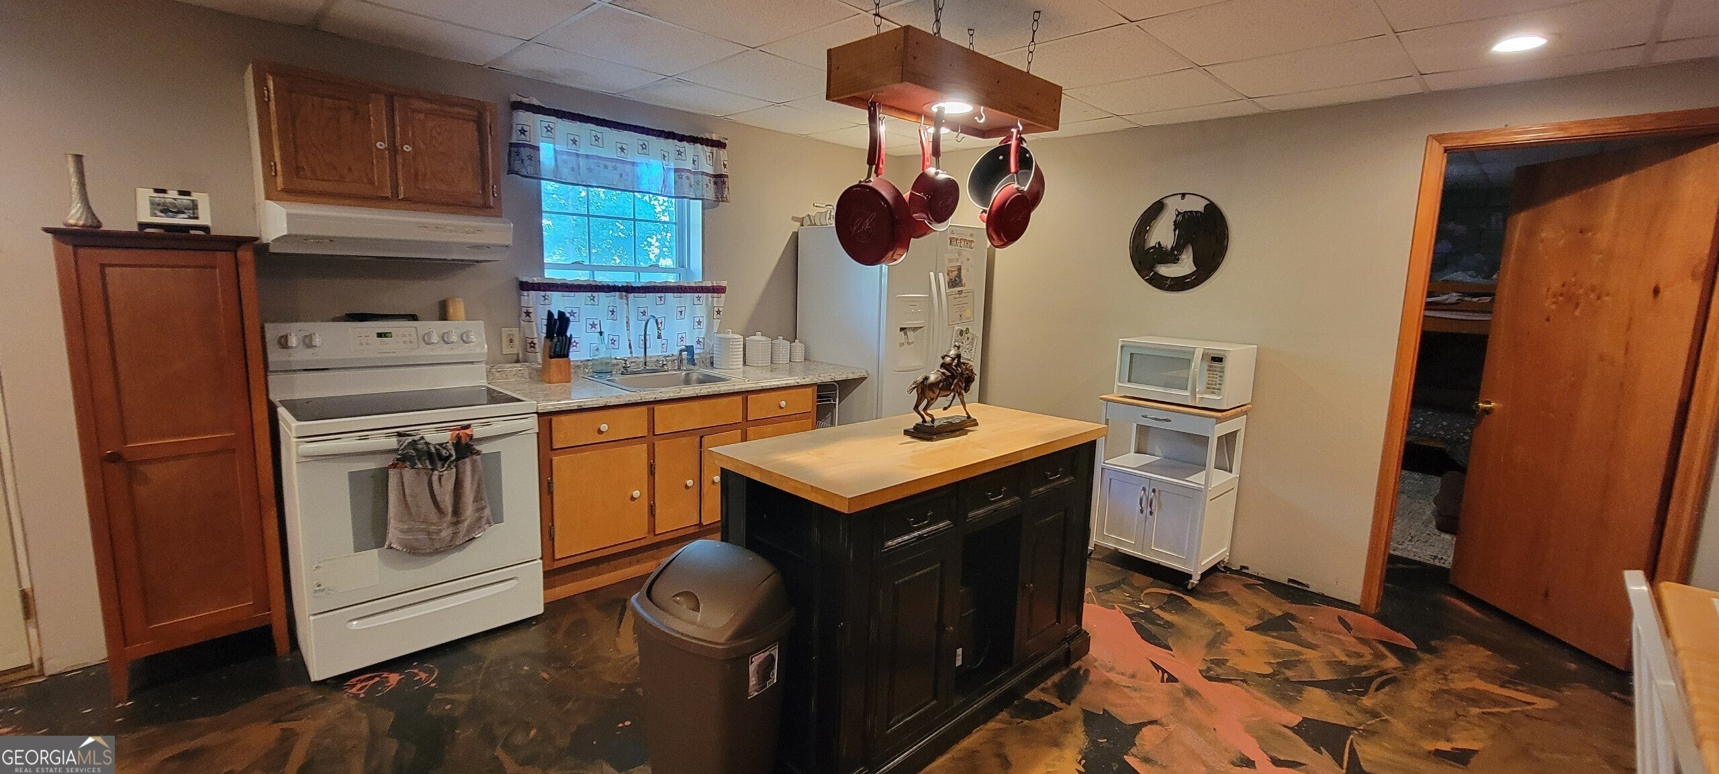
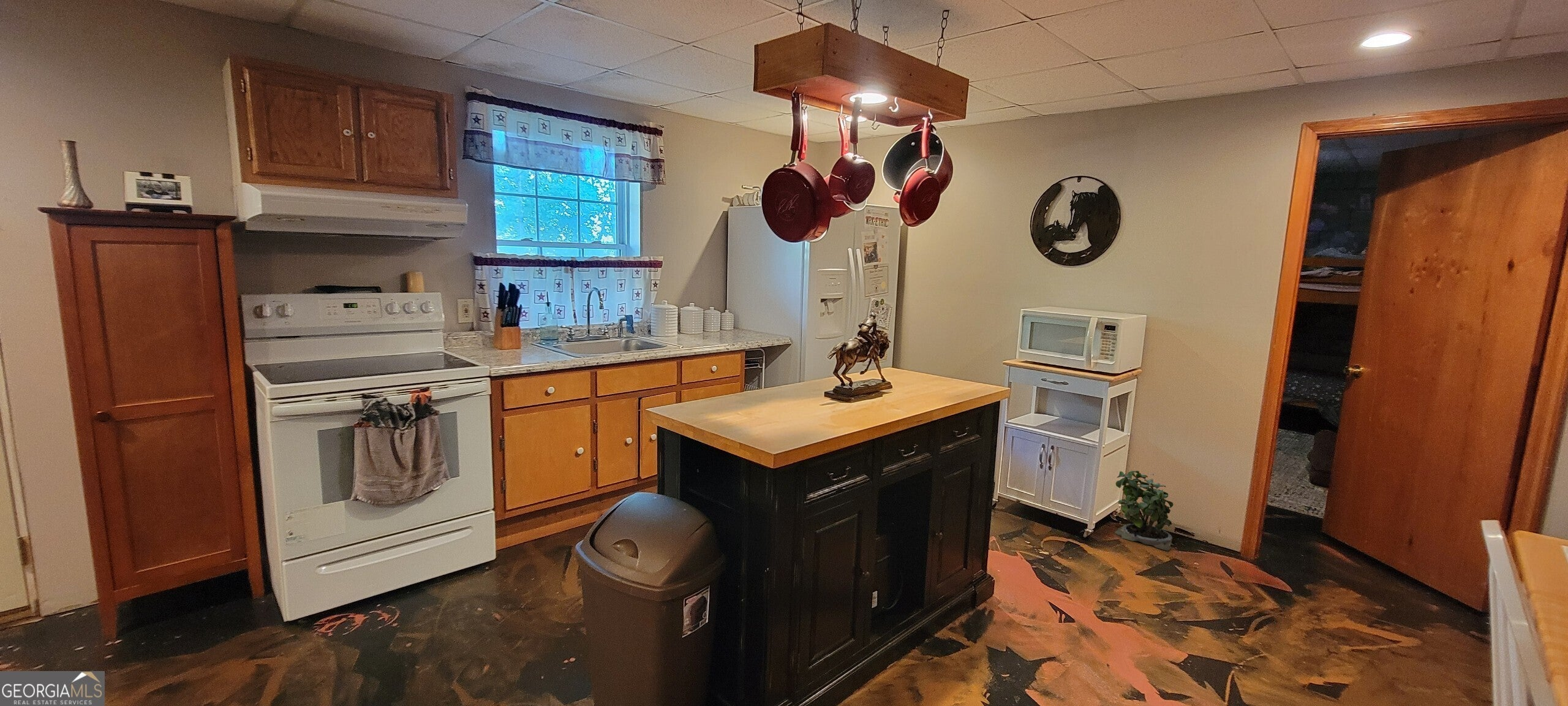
+ potted plant (1145, 504)
